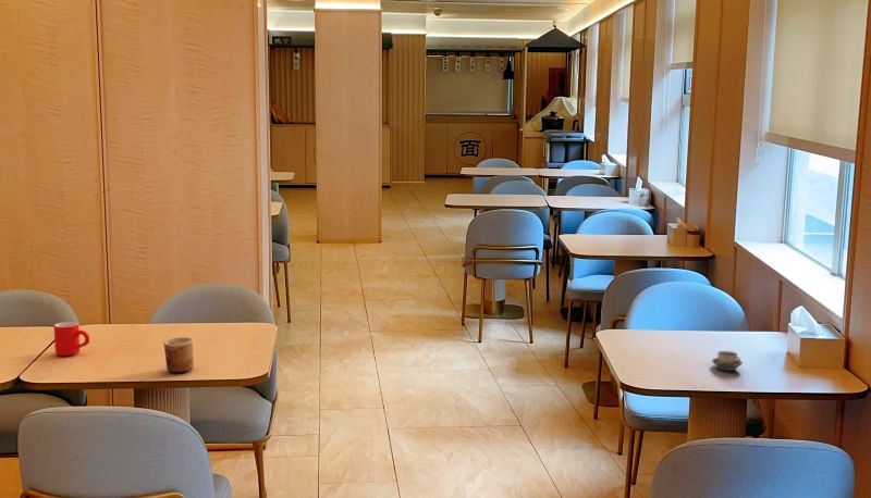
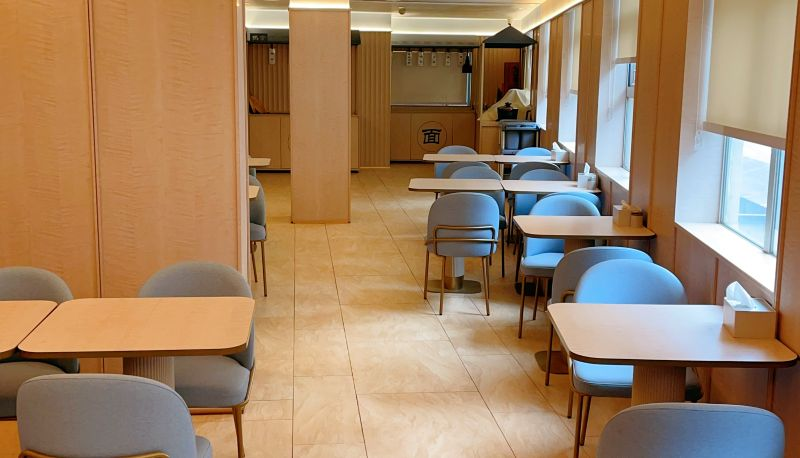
- cup (726, 360)
- mug (72, 339)
- cup (179, 354)
